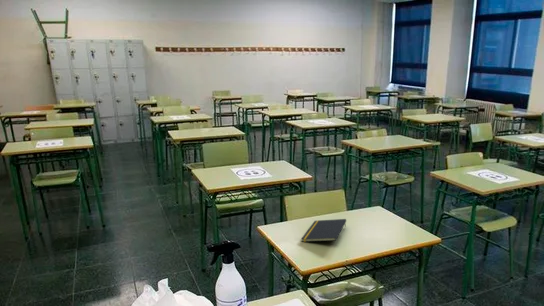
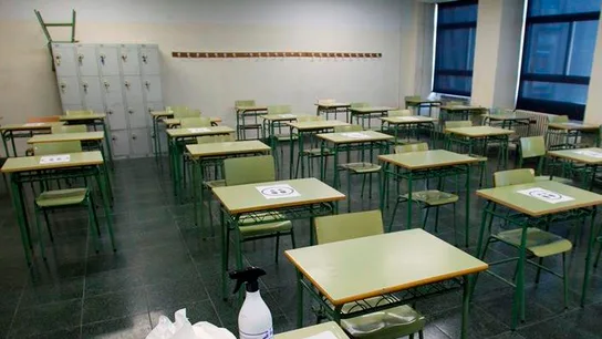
- notepad (324, 229)
